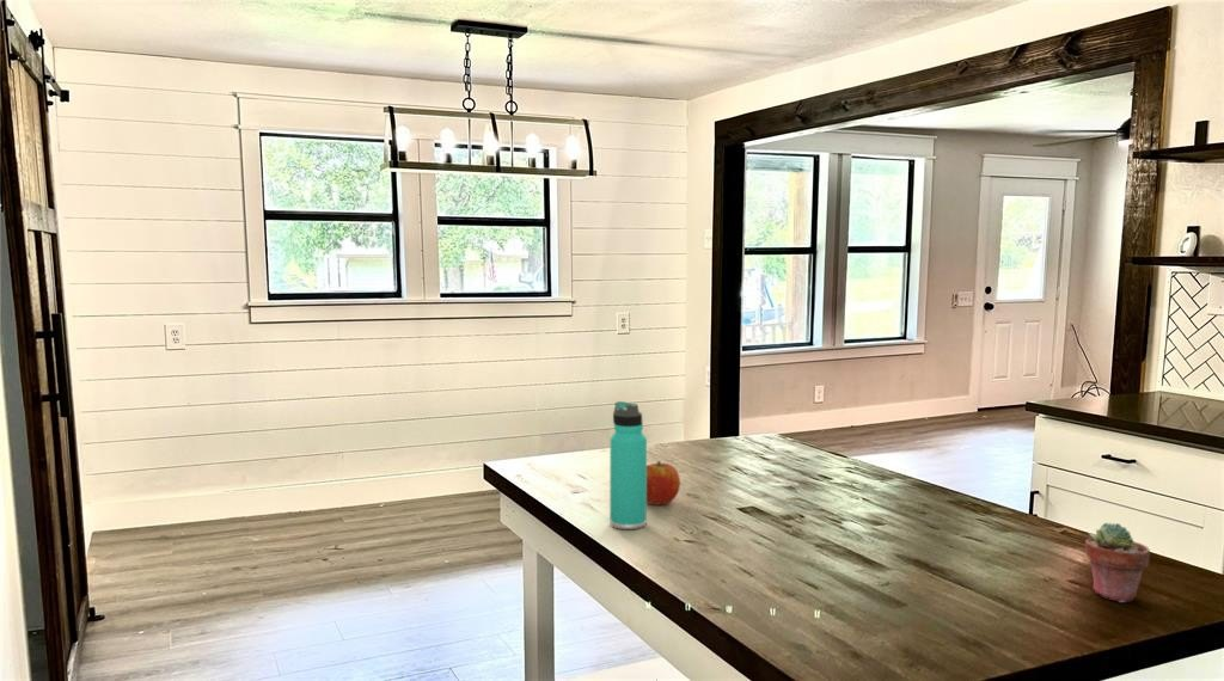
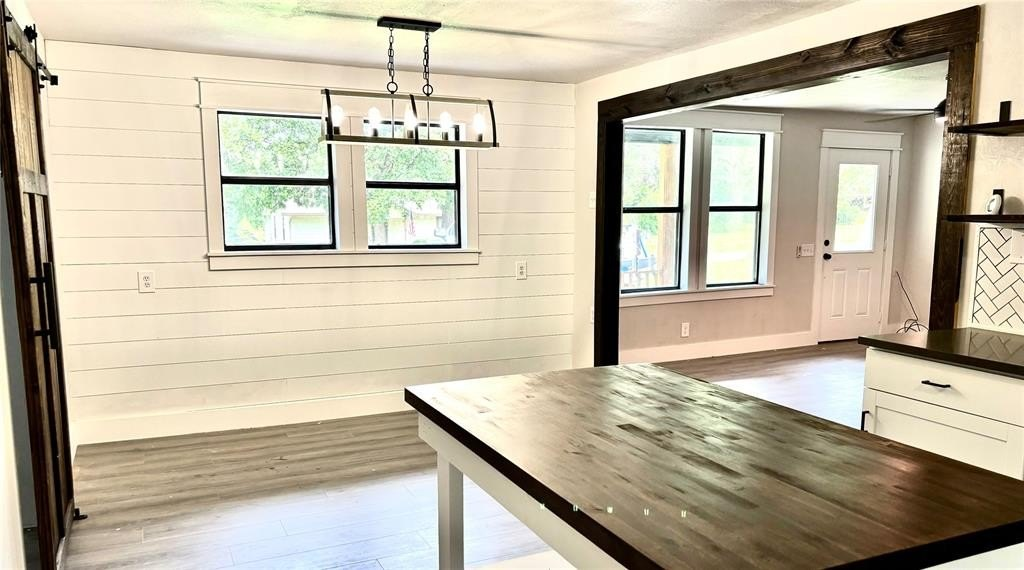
- apple (657, 480)
- thermos bottle (628, 464)
- potted succulent (1115, 558)
